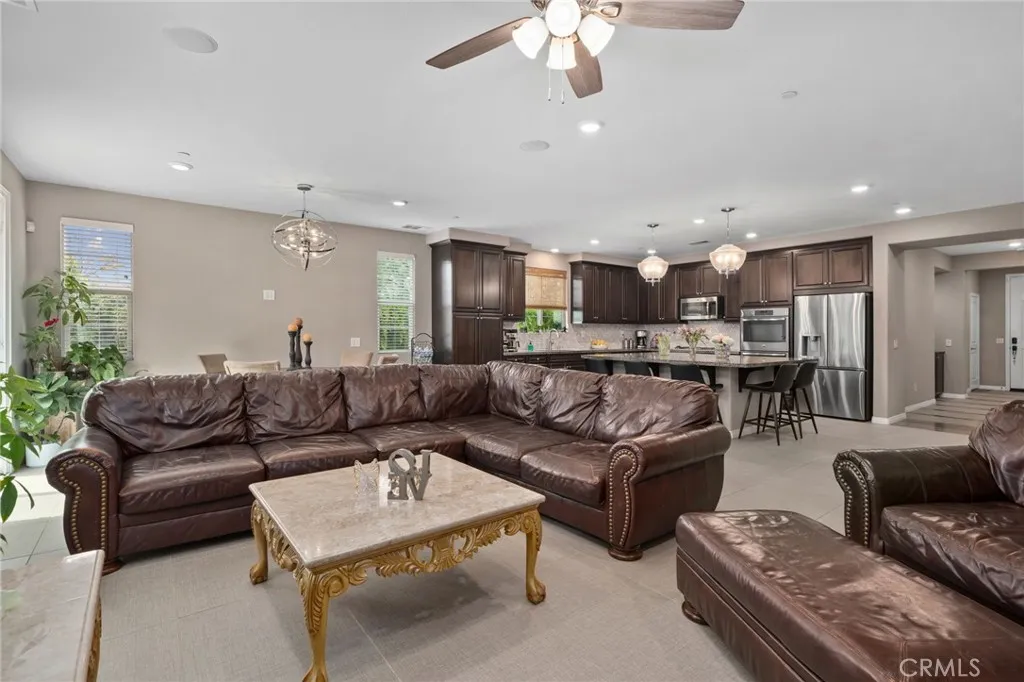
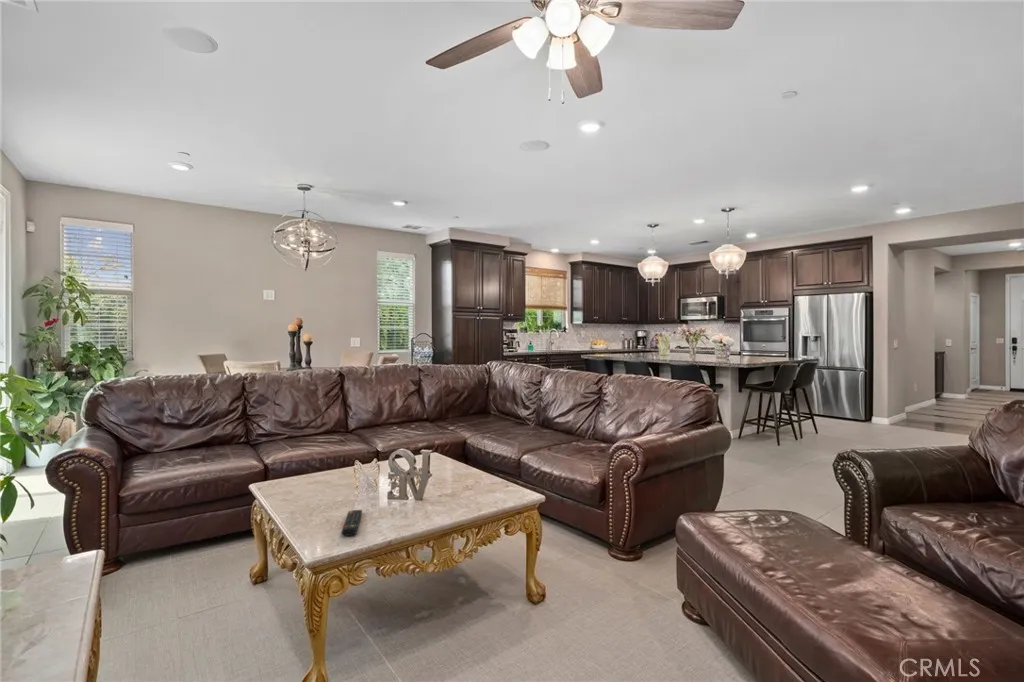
+ remote control (352, 522)
